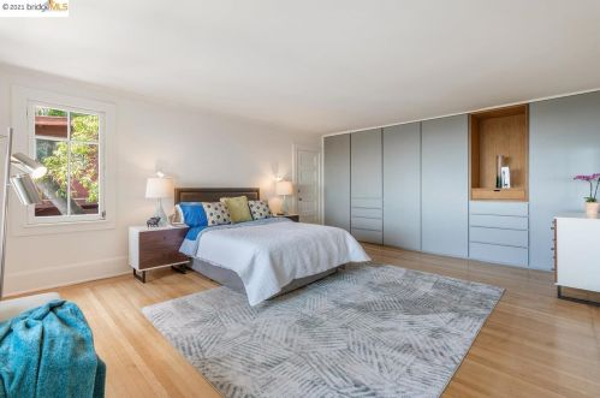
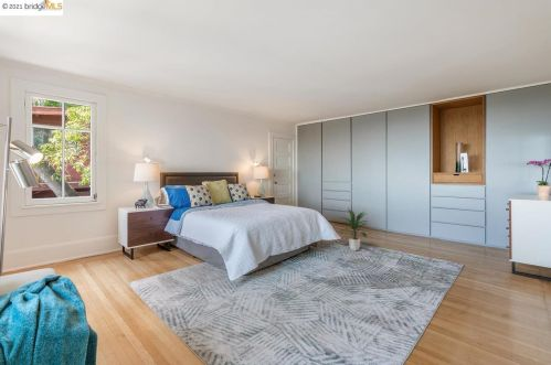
+ indoor plant (356, 228)
